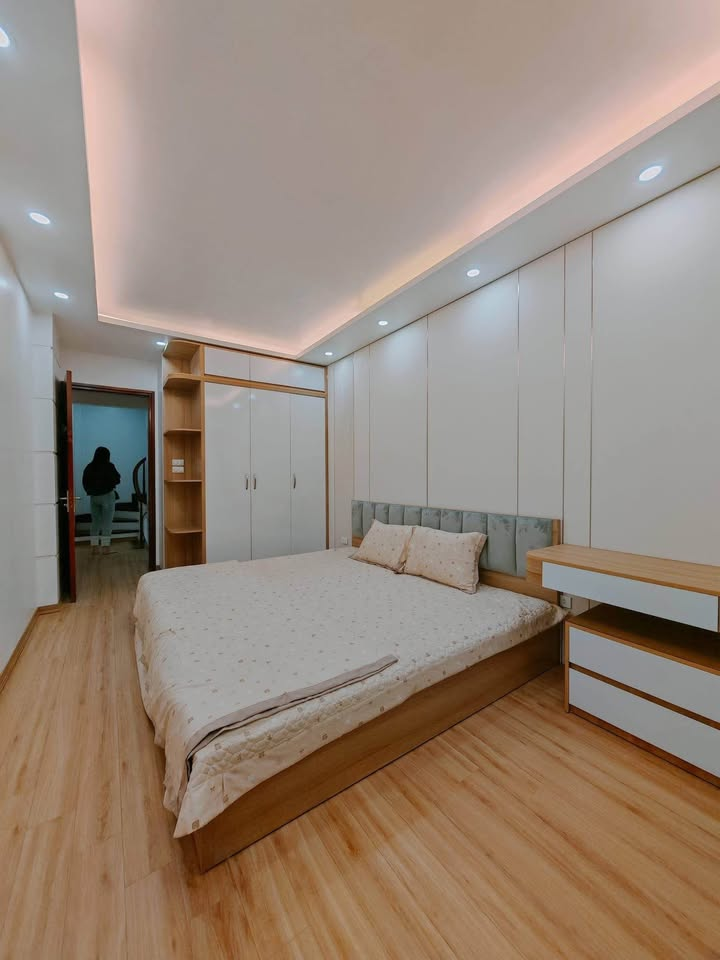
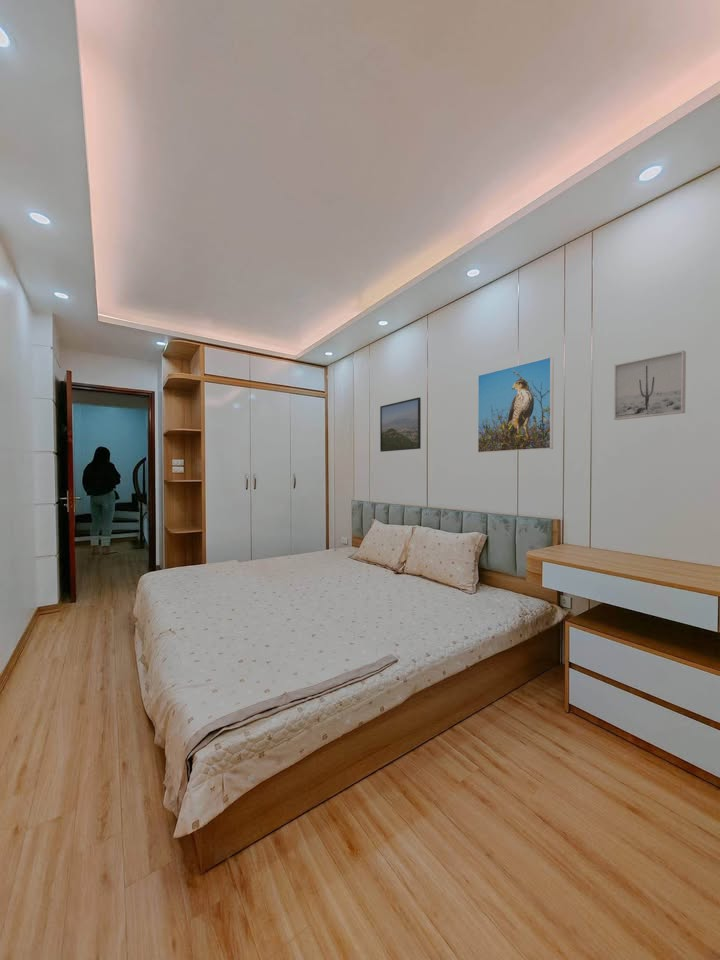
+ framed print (512, 409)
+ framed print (399, 426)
+ wall art (647, 387)
